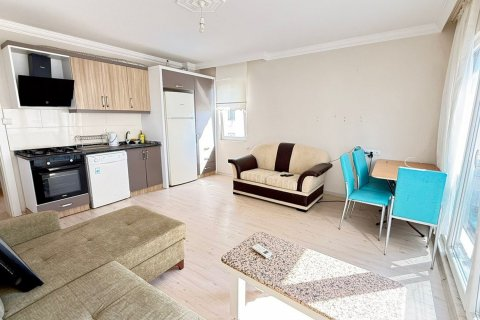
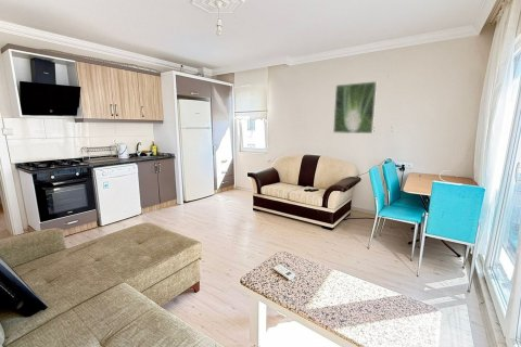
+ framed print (354, 108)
